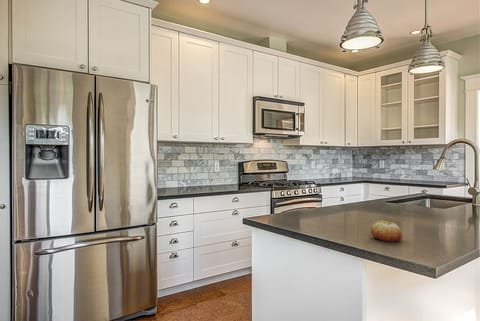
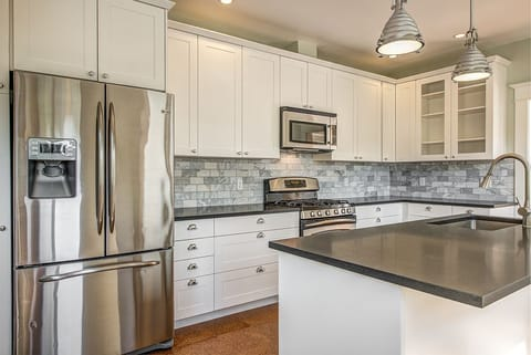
- fruit (386, 230)
